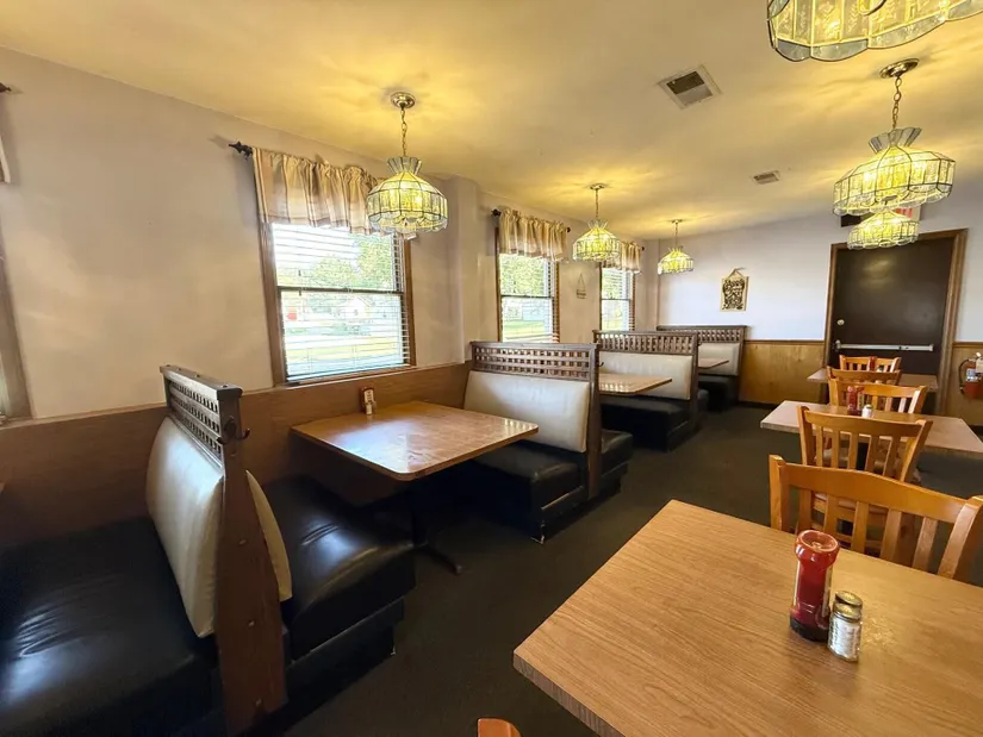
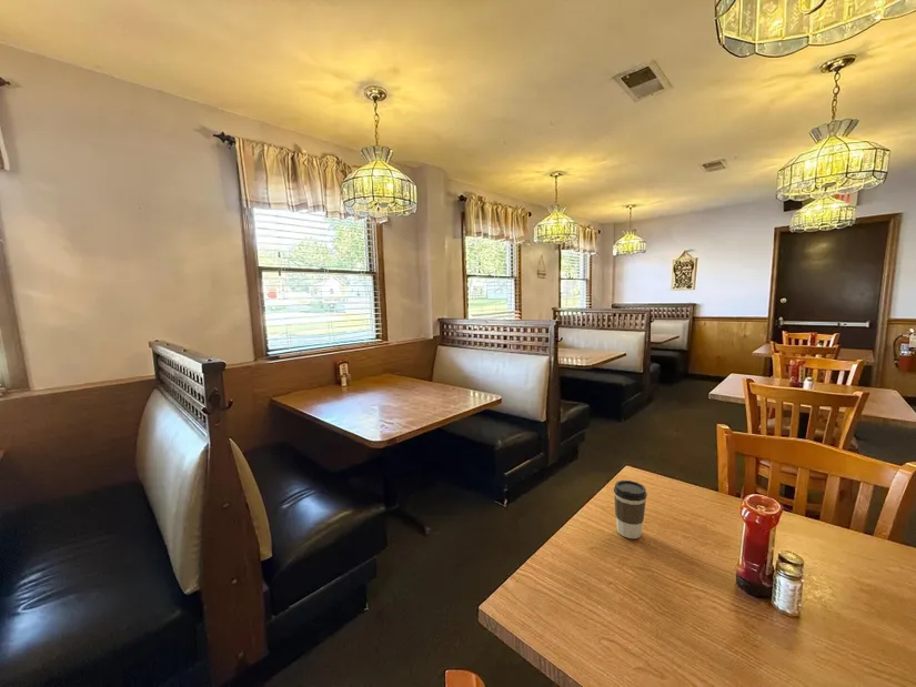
+ coffee cup (630, 509)
